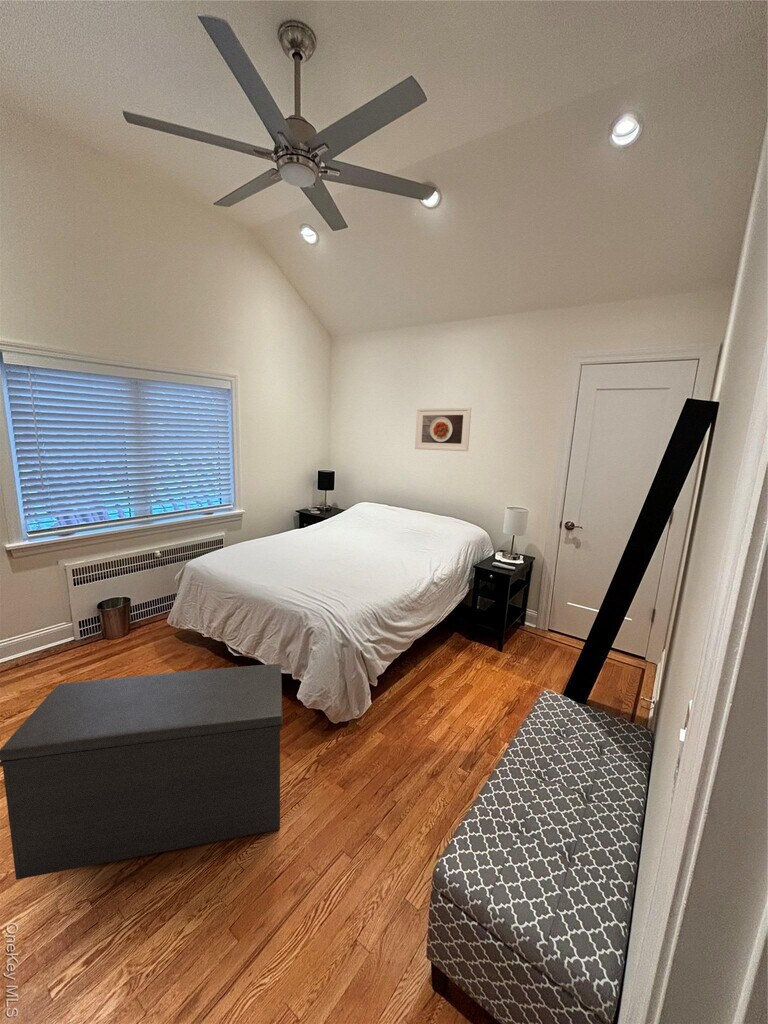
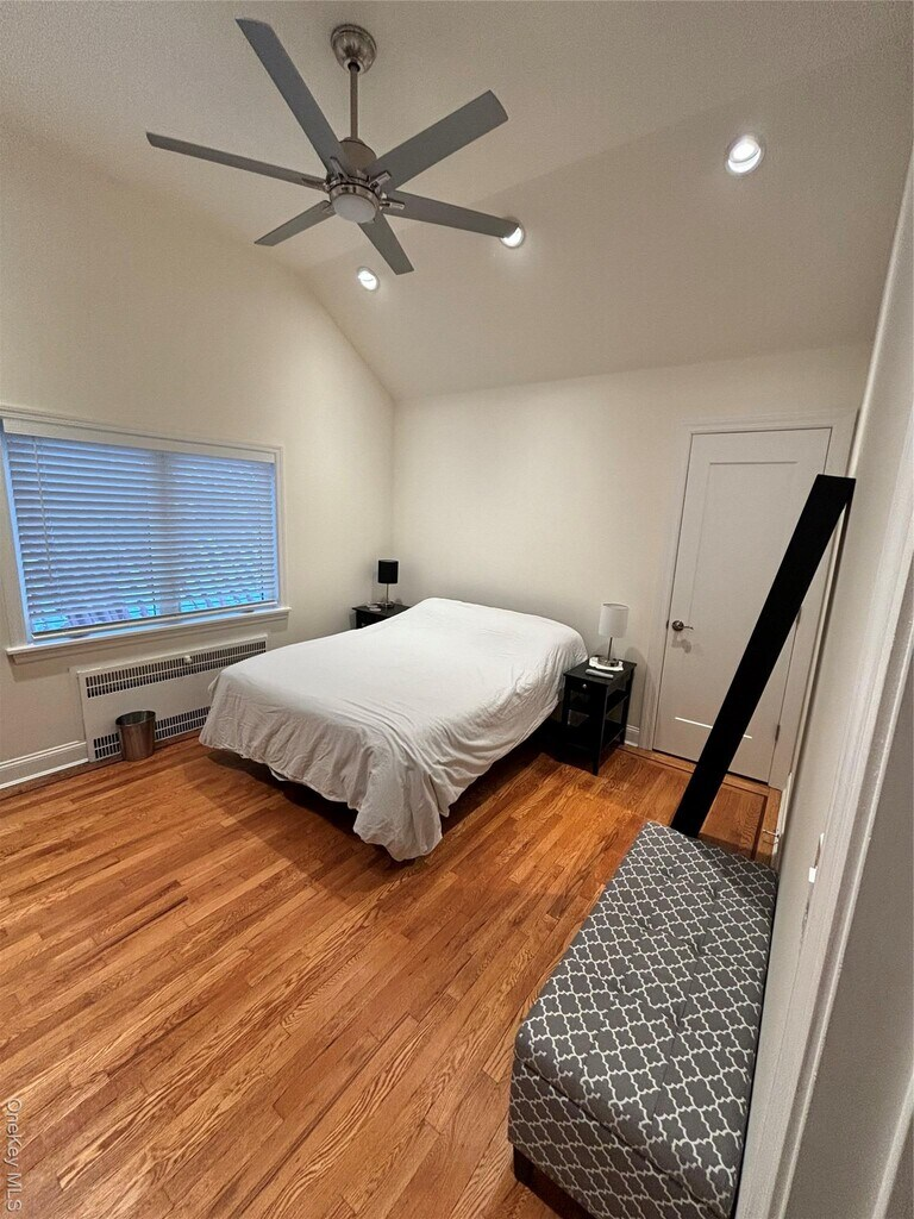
- bench (167, 753)
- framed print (441, 429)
